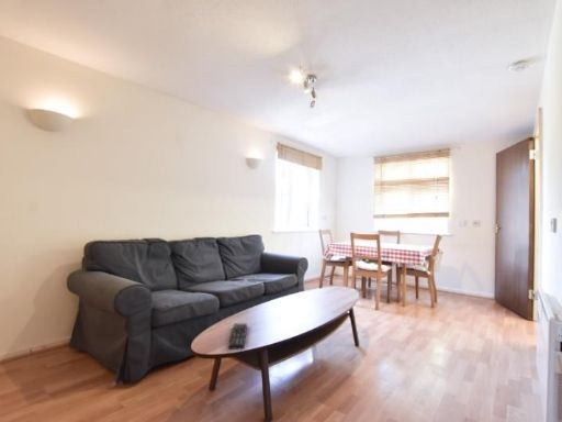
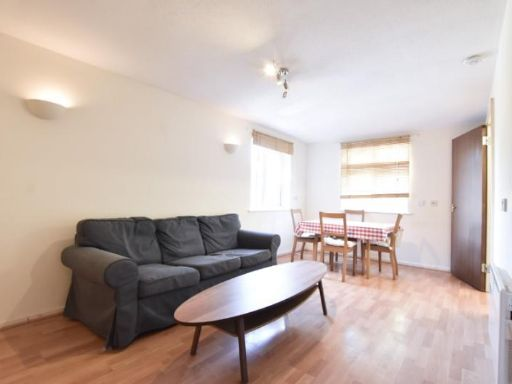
- remote control (238, 334)
